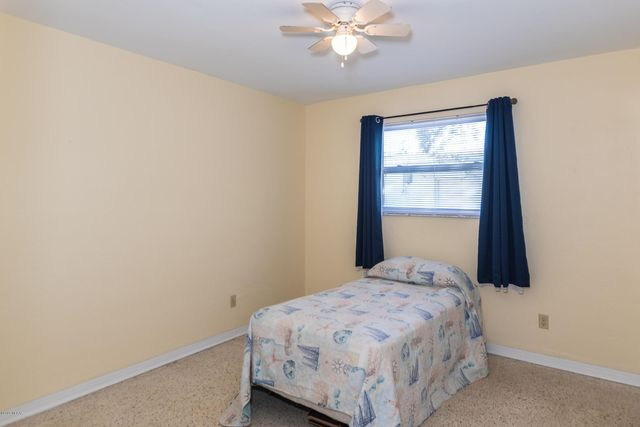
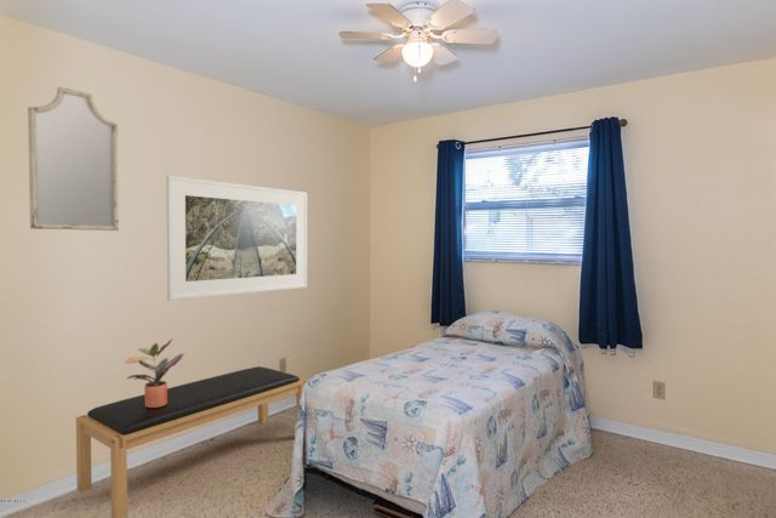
+ potted plant (152, 370)
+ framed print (246, 239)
+ home mirror (76, 160)
+ bench (205, 422)
